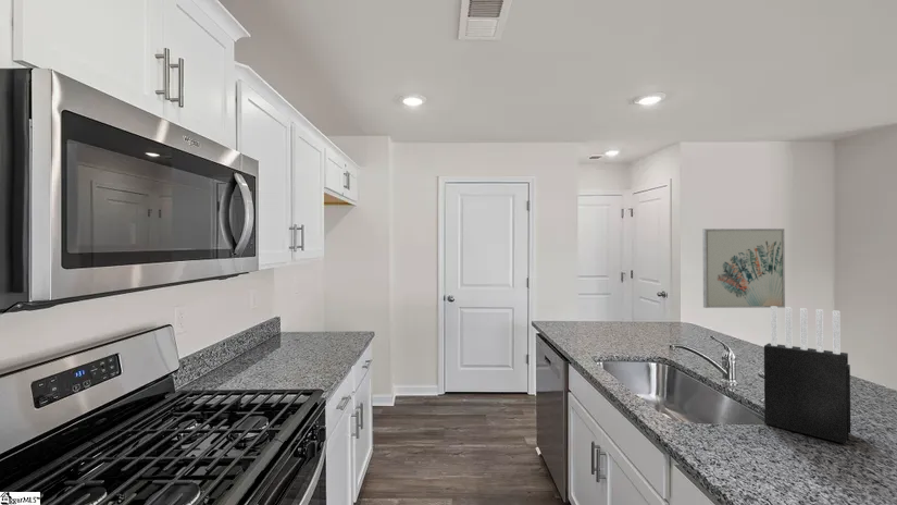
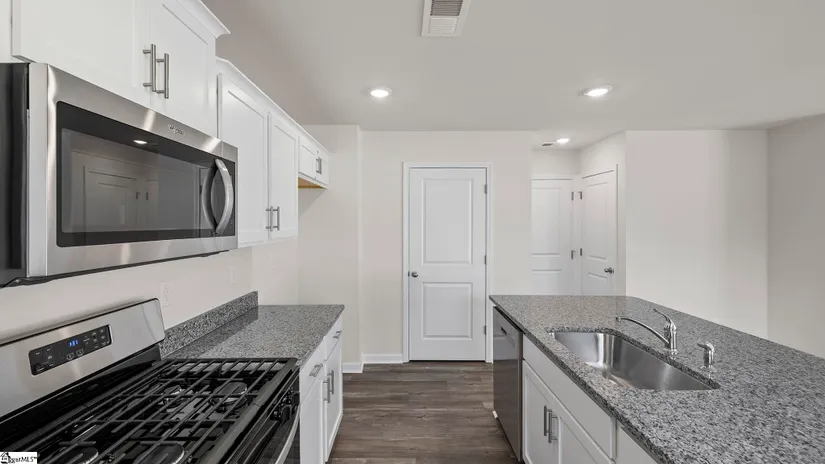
- wall art (743, 268)
- knife block (806, 367)
